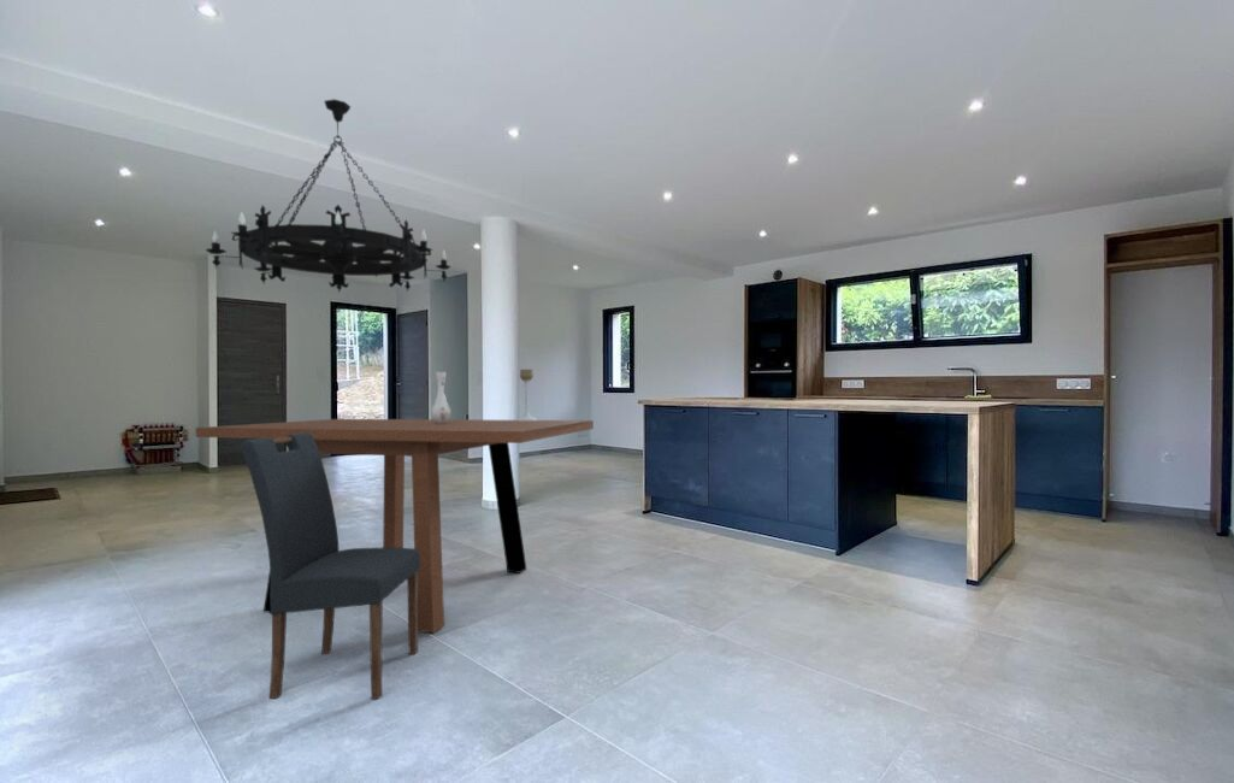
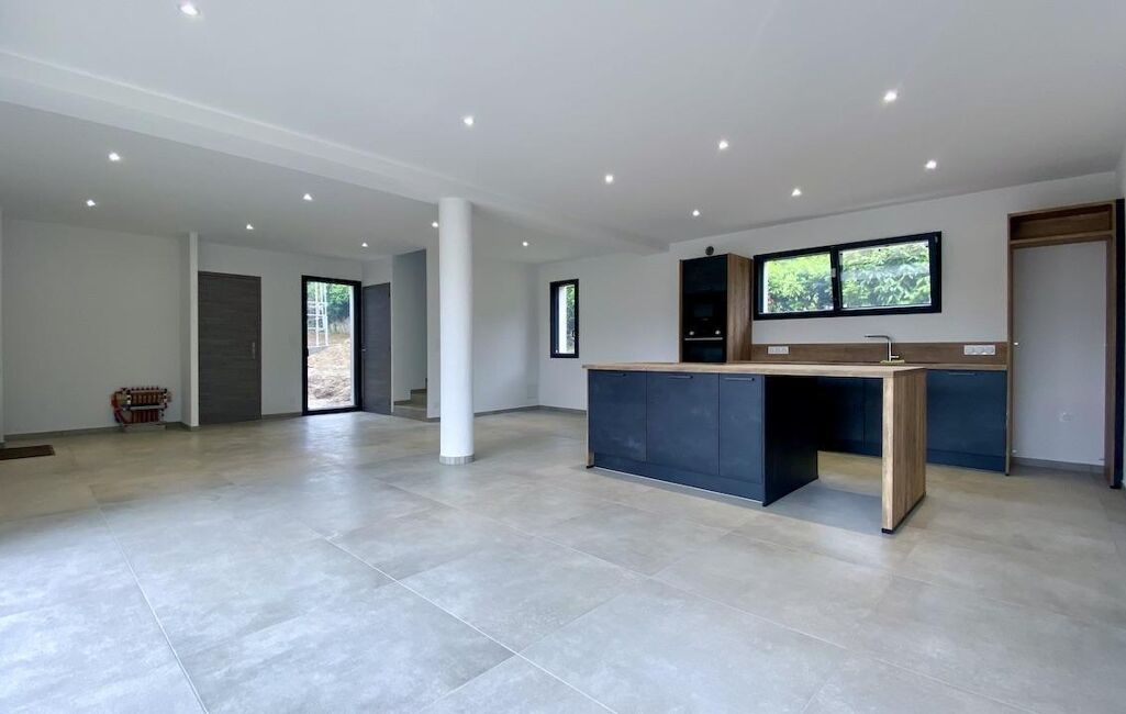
- candle holder (526, 394)
- chandelier (338, 205)
- dining chair (337, 554)
- vase (441, 396)
- dining table (402, 505)
